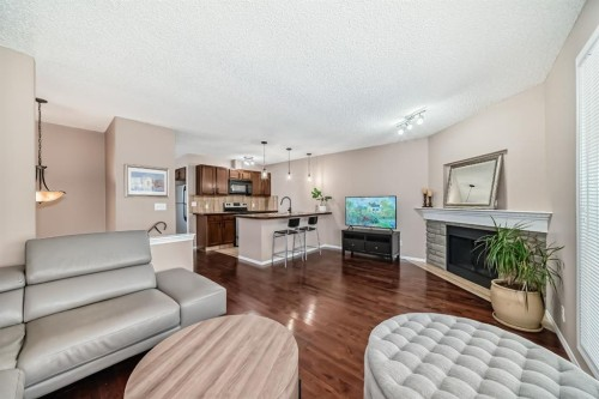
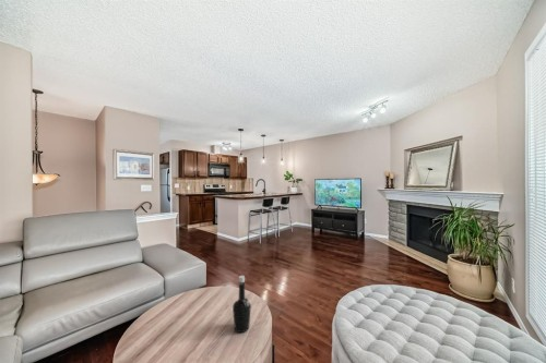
+ bottle (241, 302)
